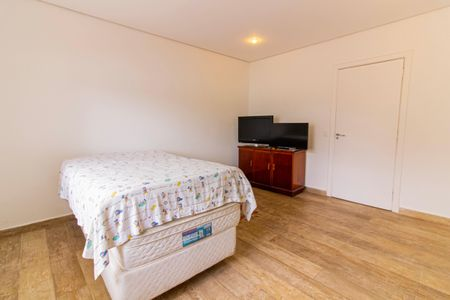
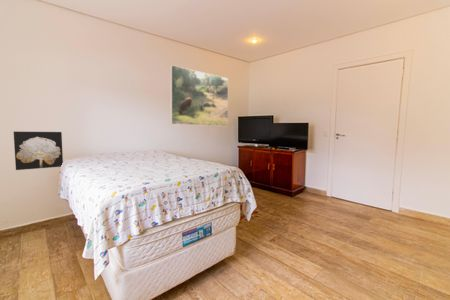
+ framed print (202, 99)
+ wall art (39, 150)
